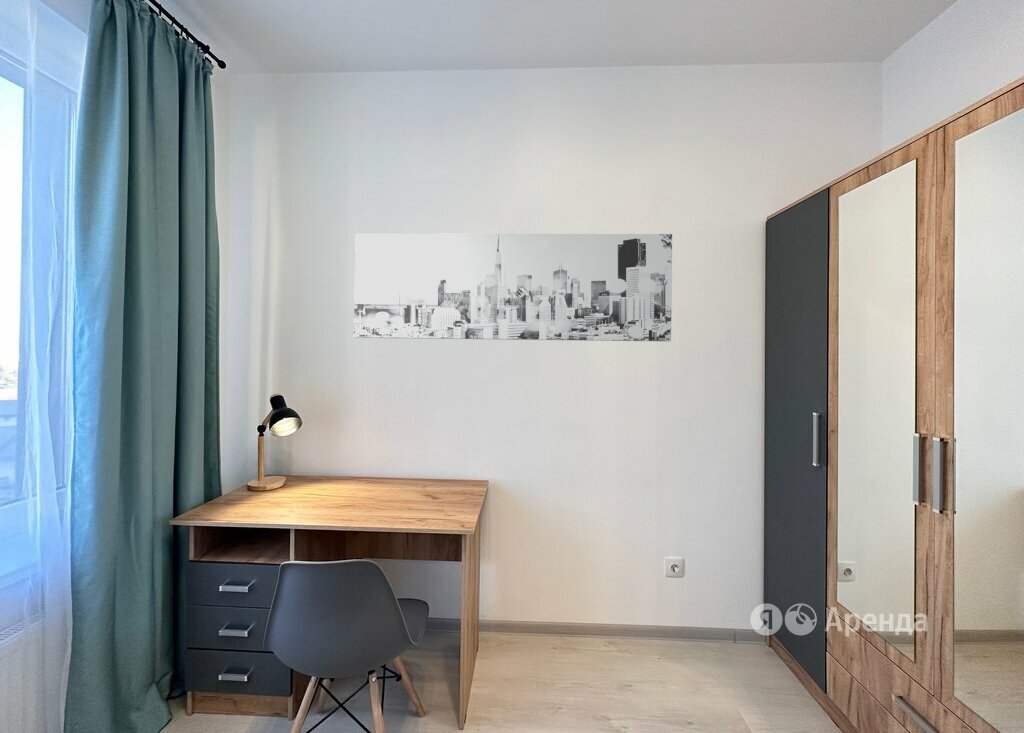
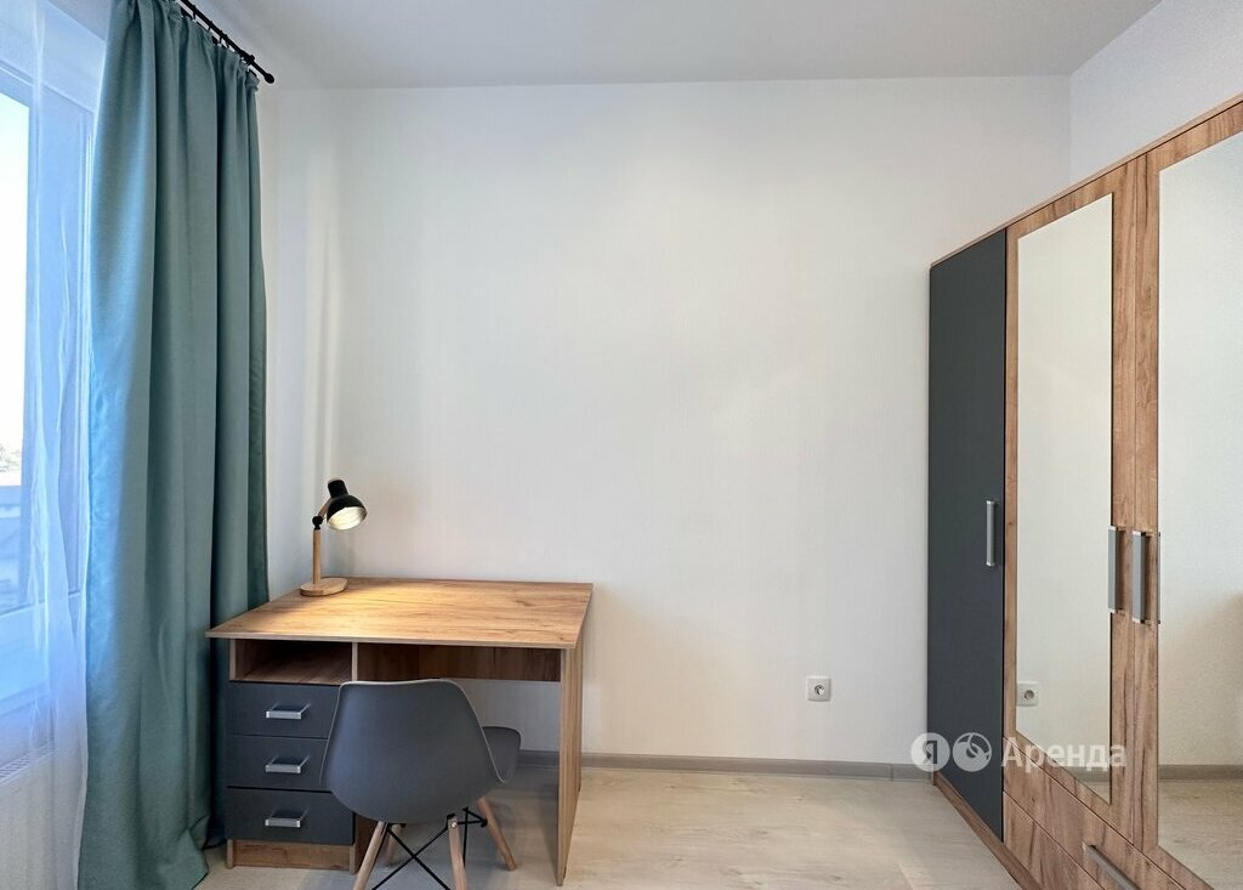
- wall art (511, 286)
